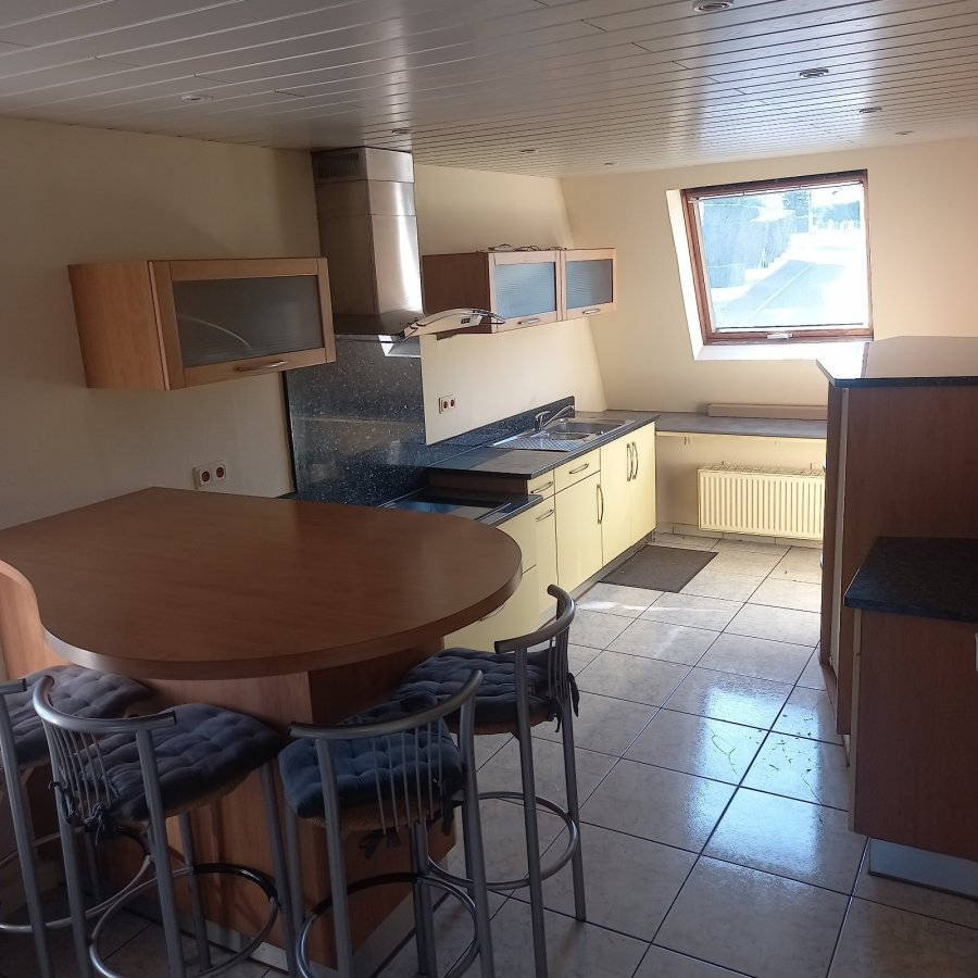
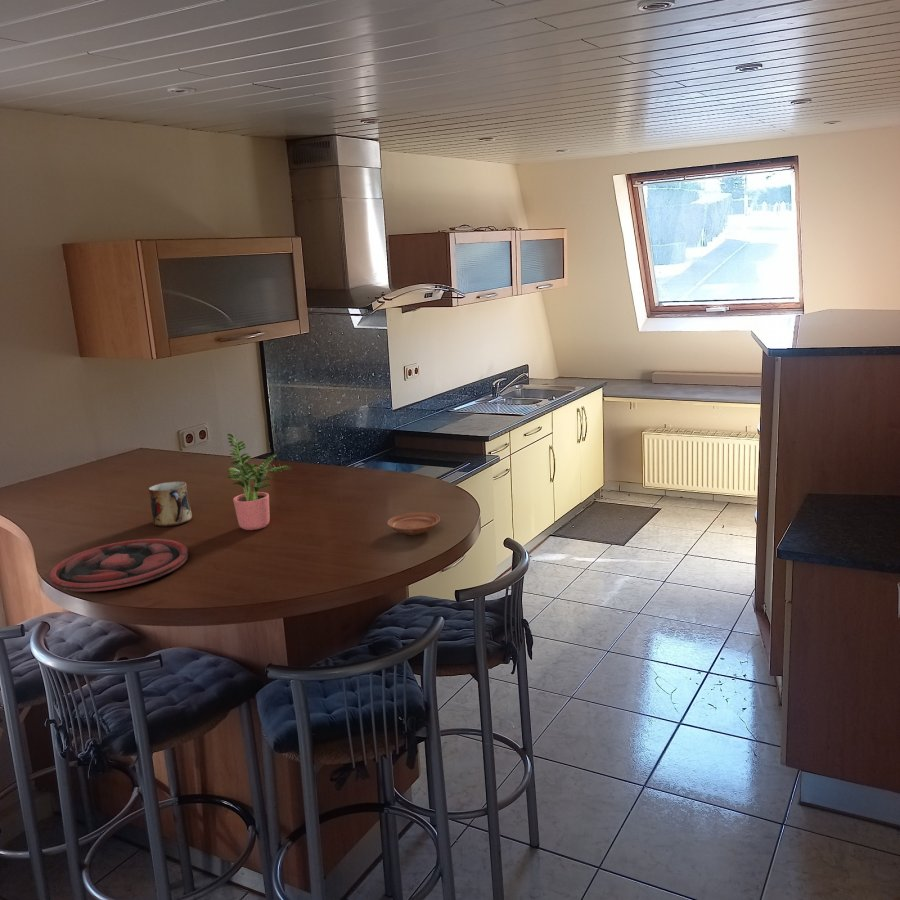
+ plate (414, 525)
+ plate (120, 562)
+ potted plant (264, 479)
+ mug (171, 503)
